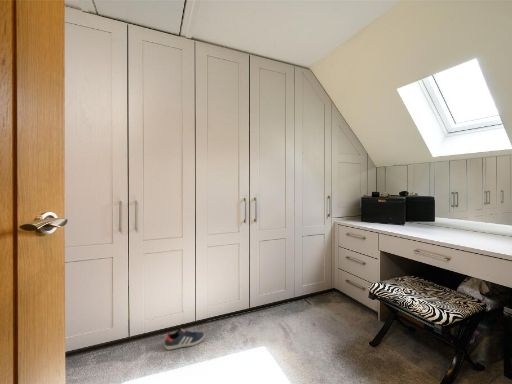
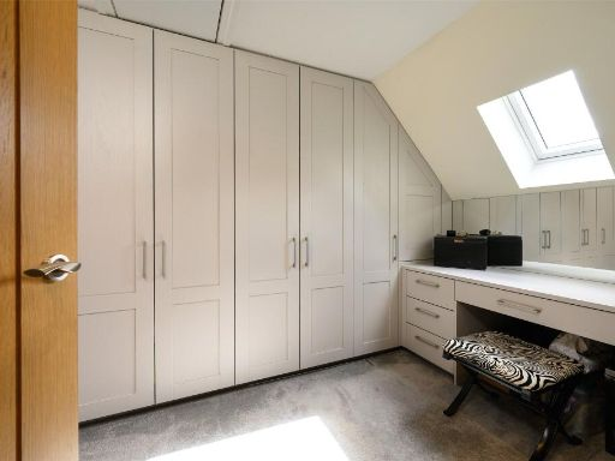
- sneaker (185, 335)
